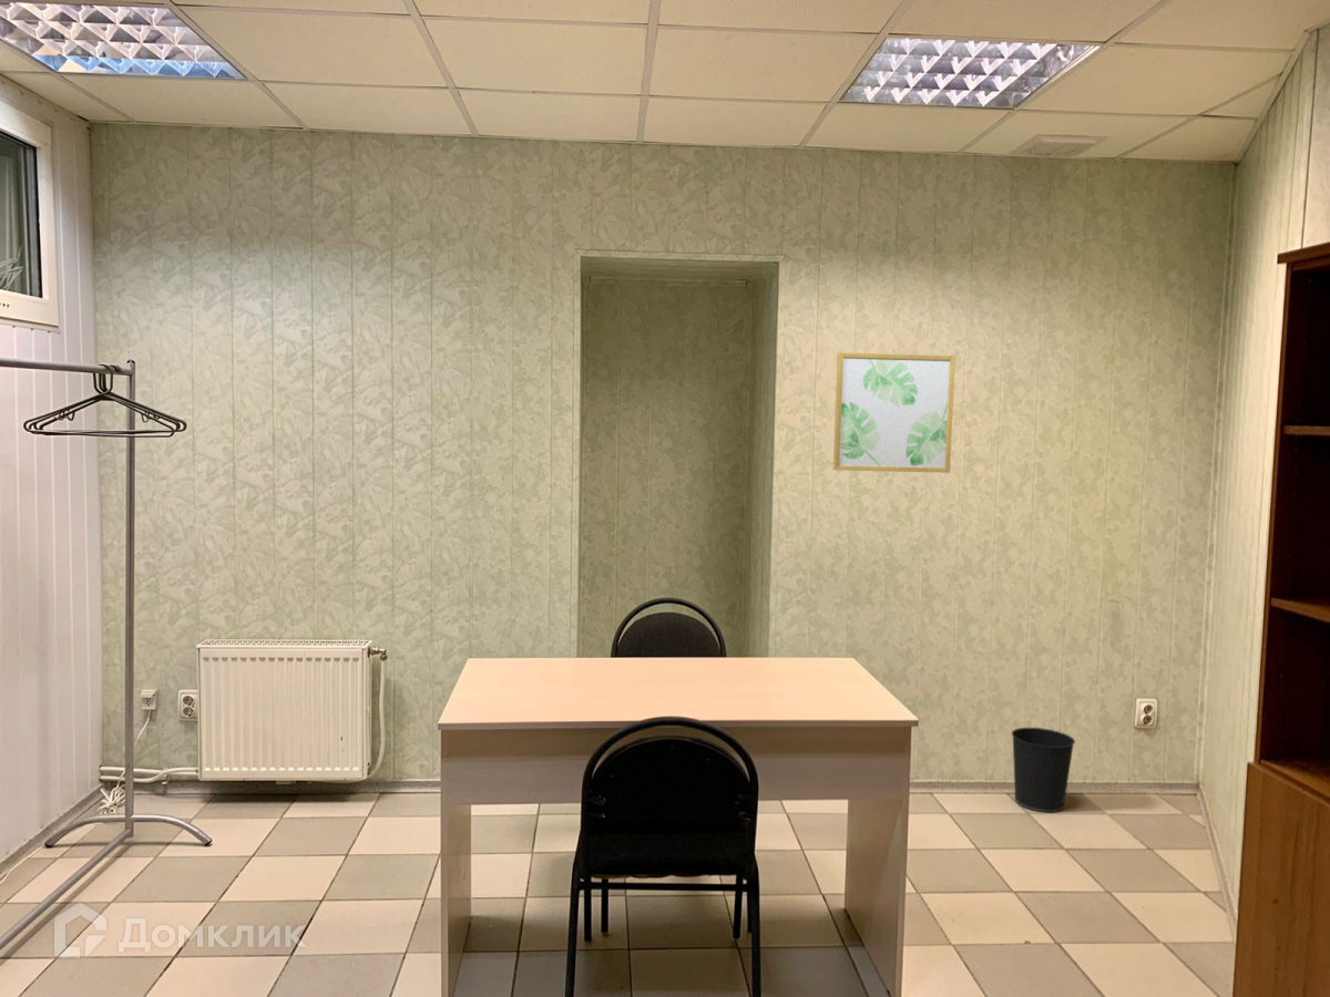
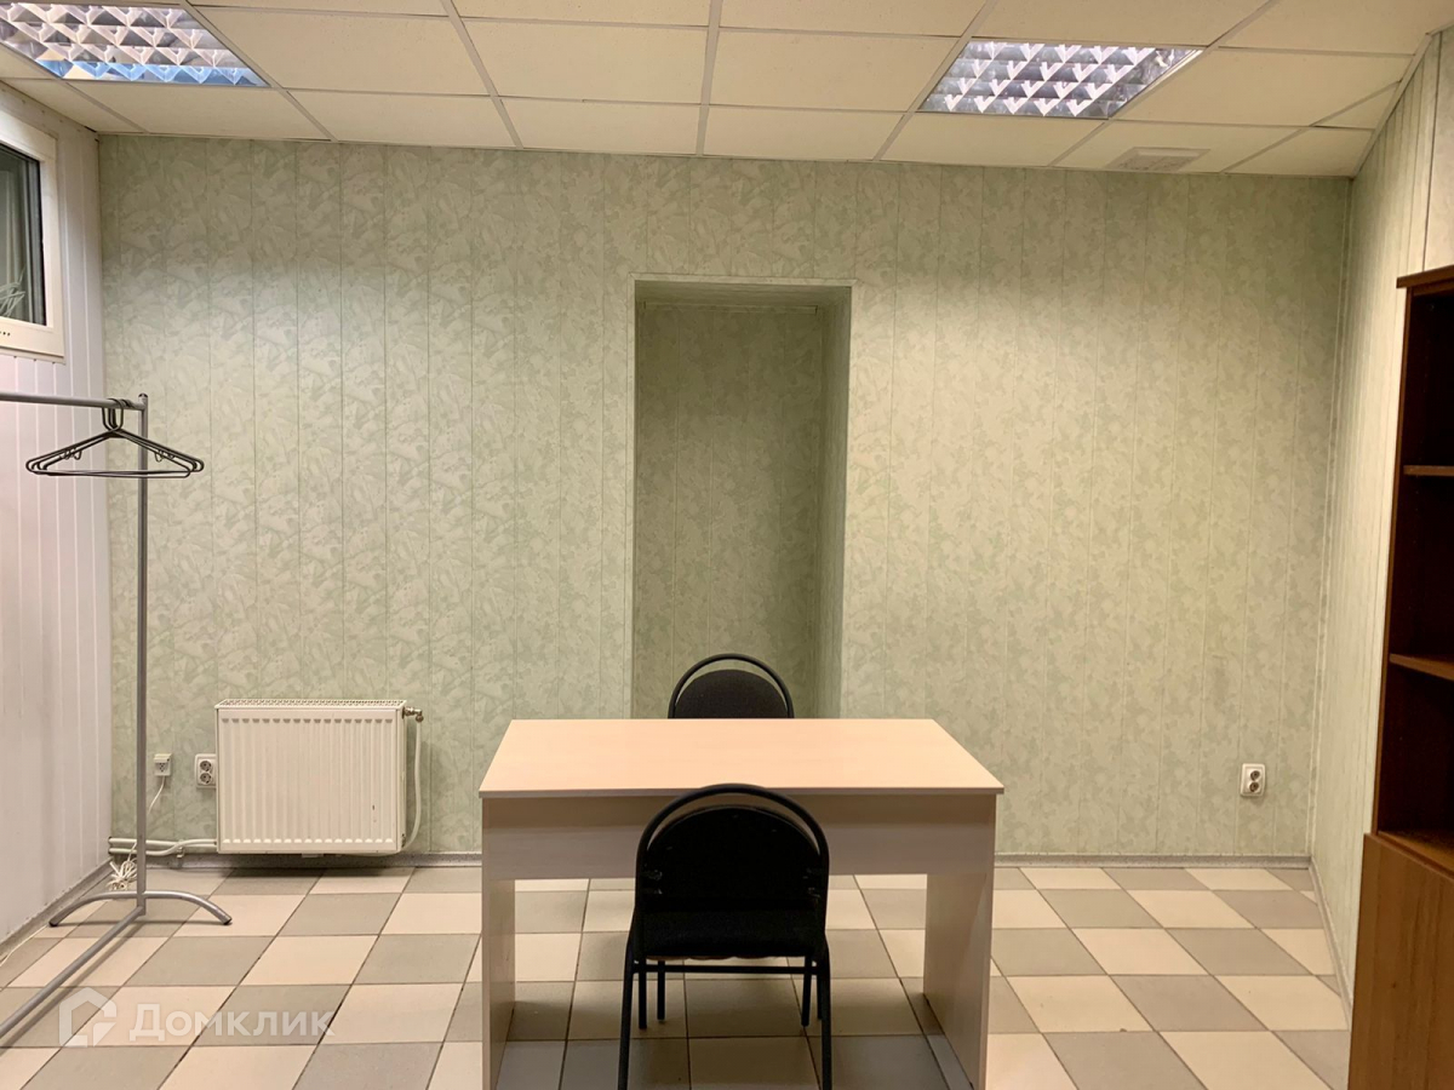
- wastebasket (1041, 770)
- wall art (893, 412)
